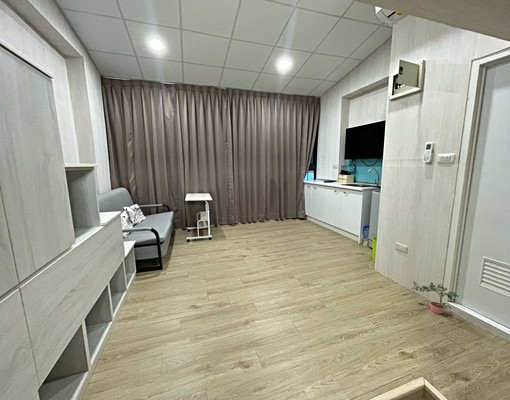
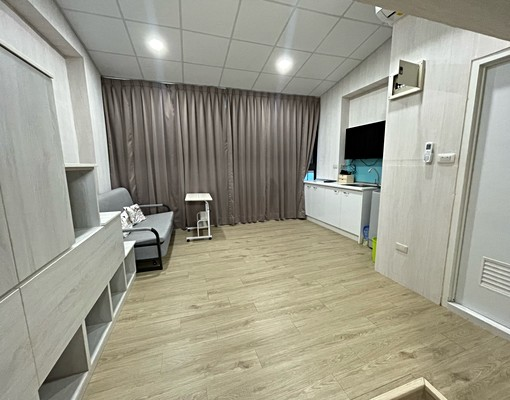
- potted plant (435, 291)
